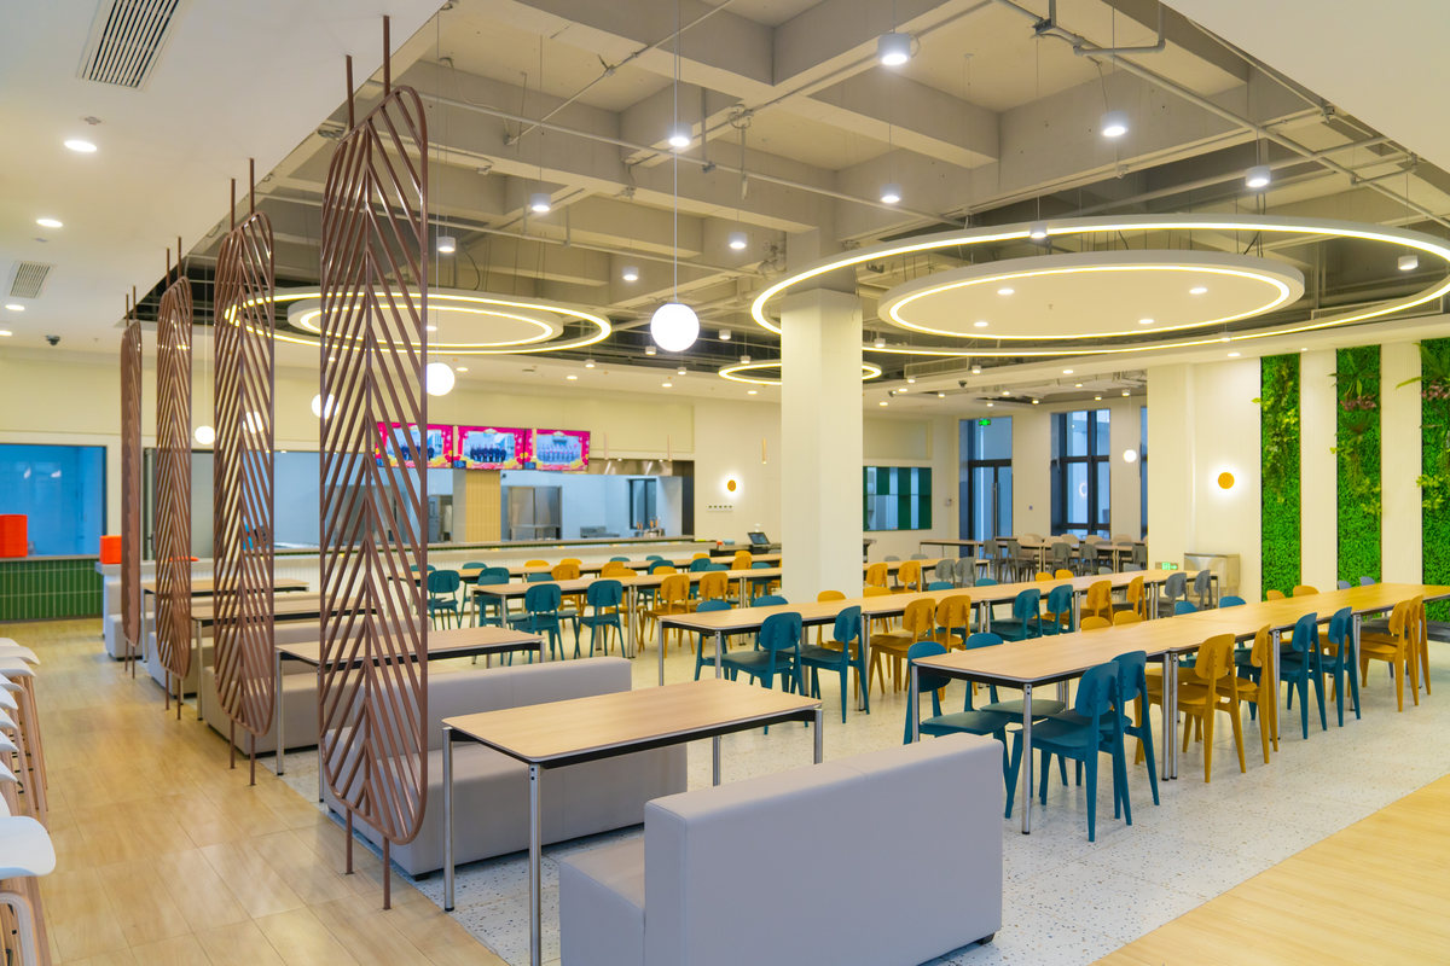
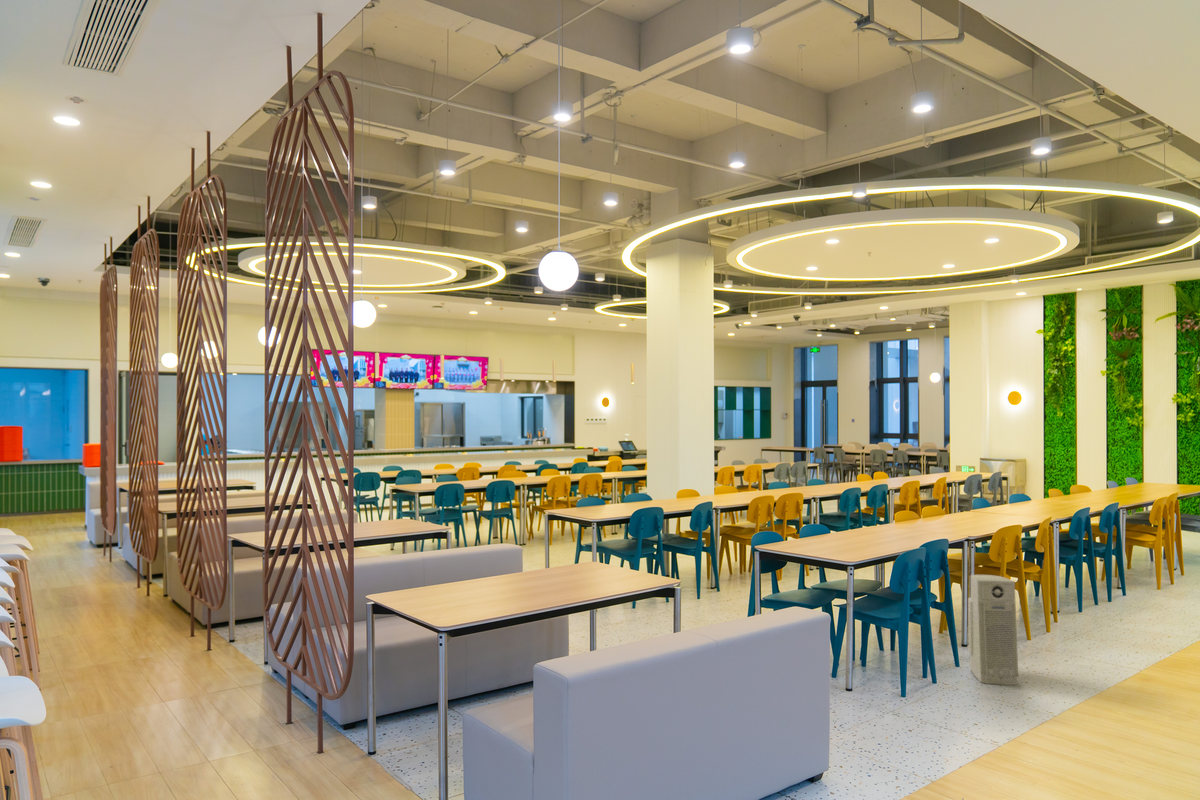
+ air purifier (990, 626)
